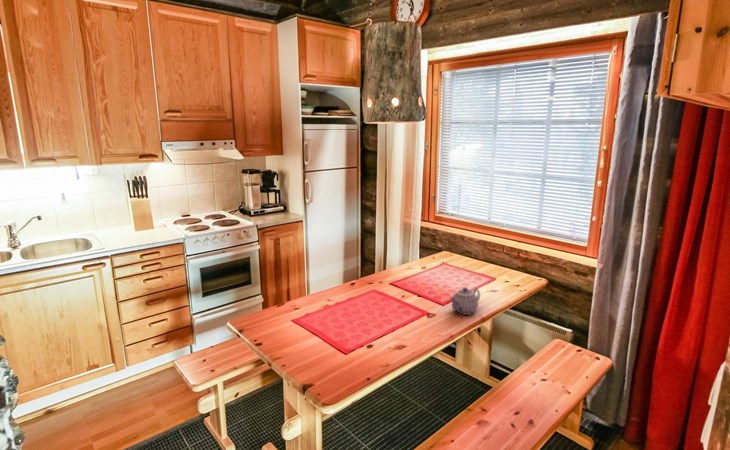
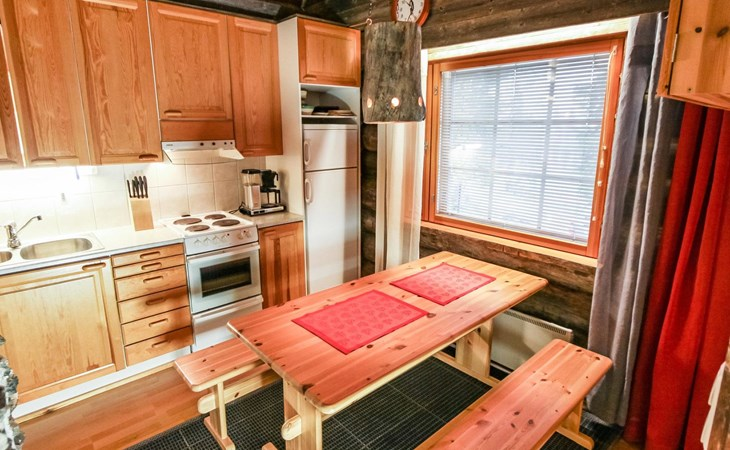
- teapot (465, 299)
